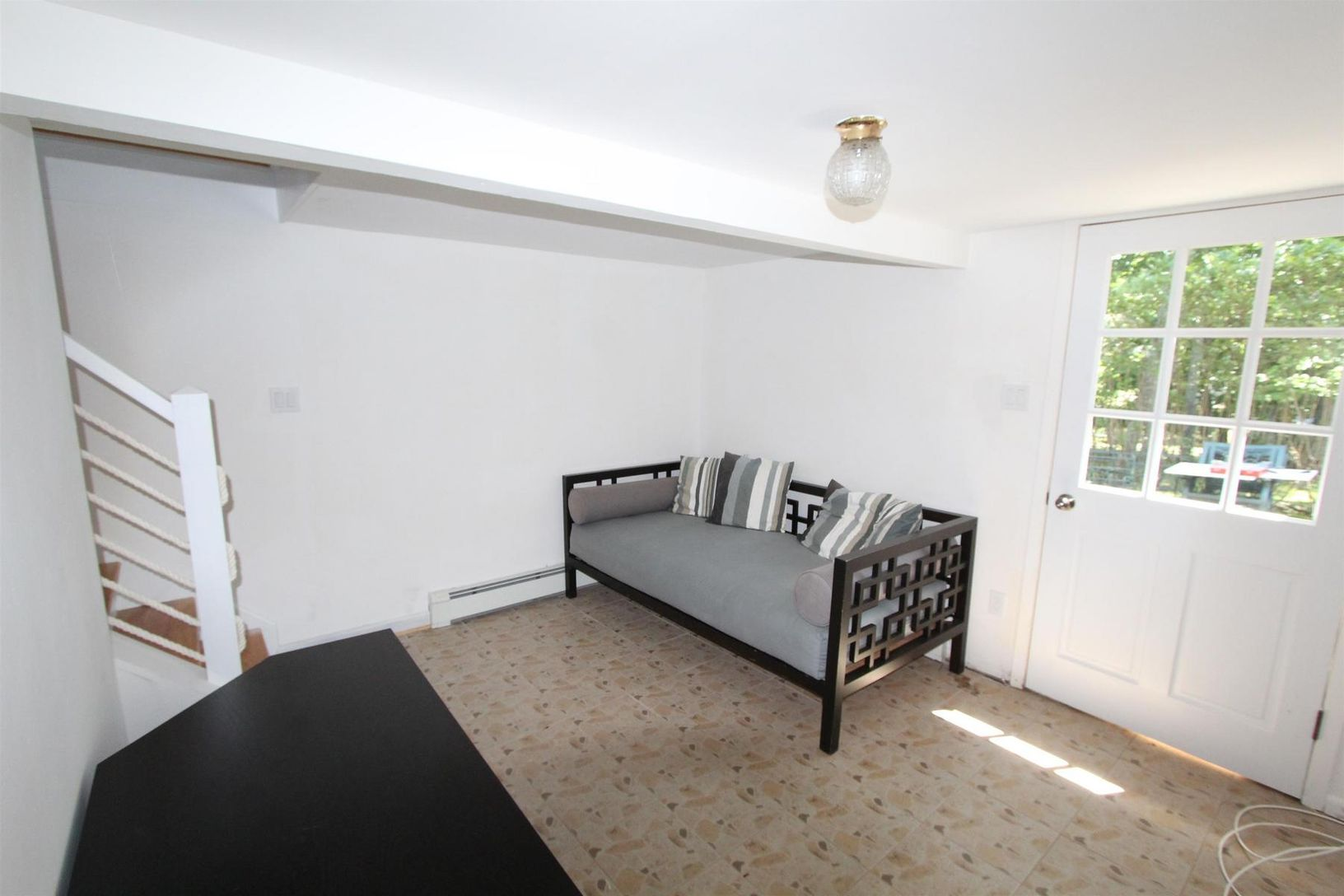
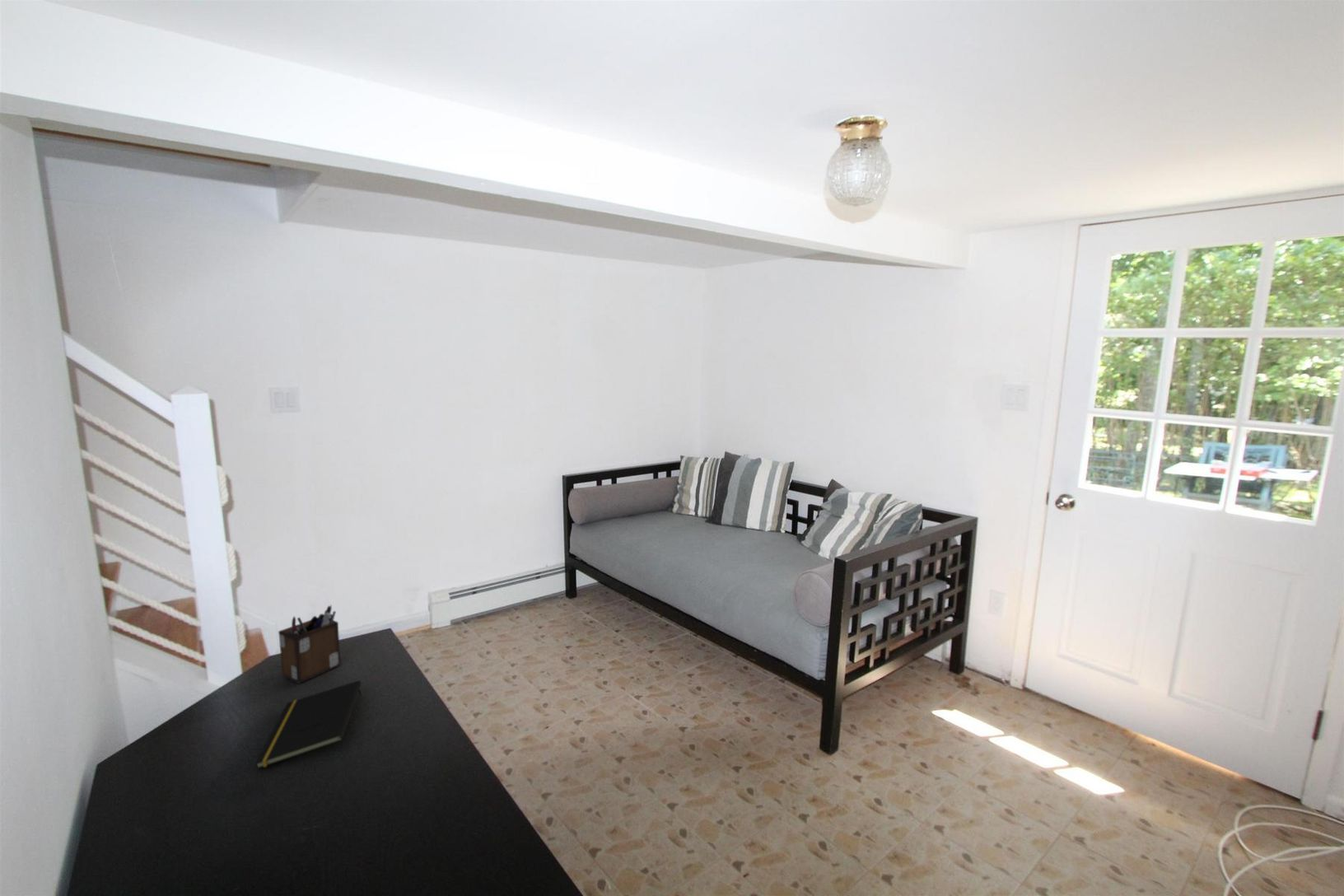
+ notepad (313, 720)
+ desk organizer (310, 640)
